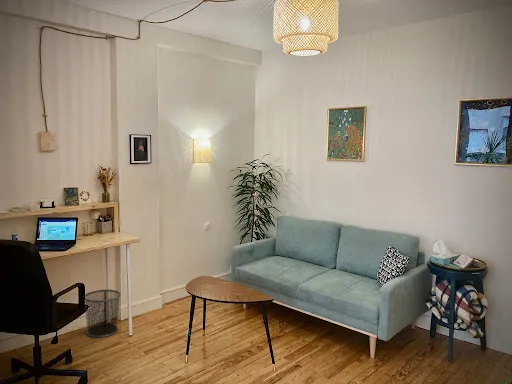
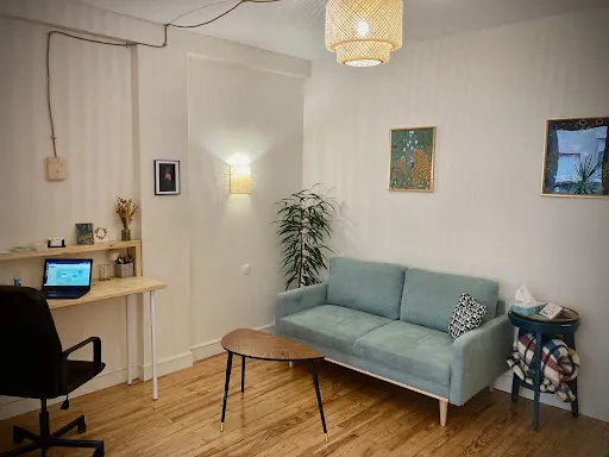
- waste bin (102, 312)
